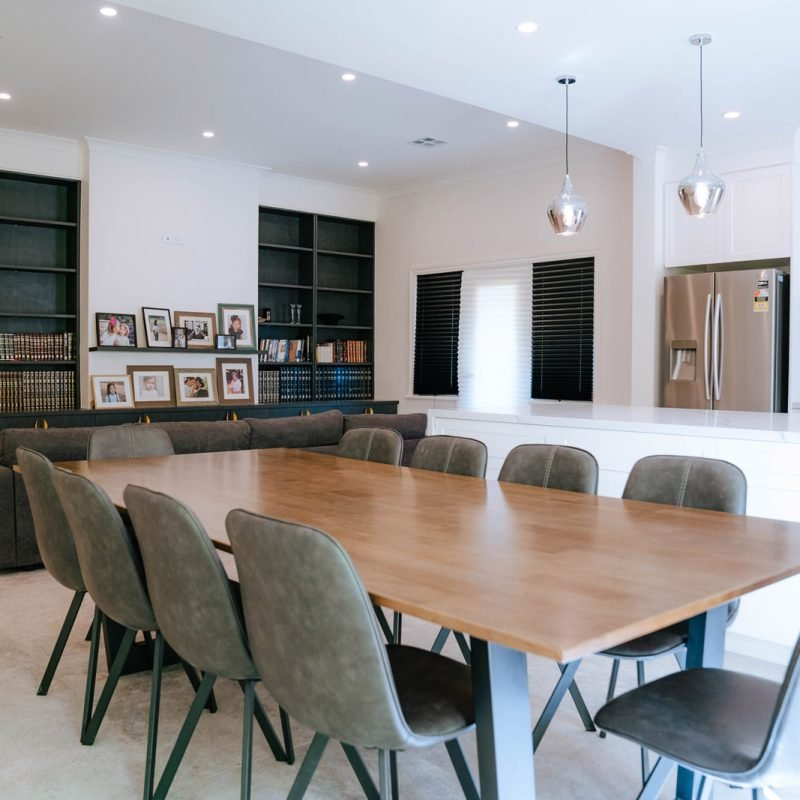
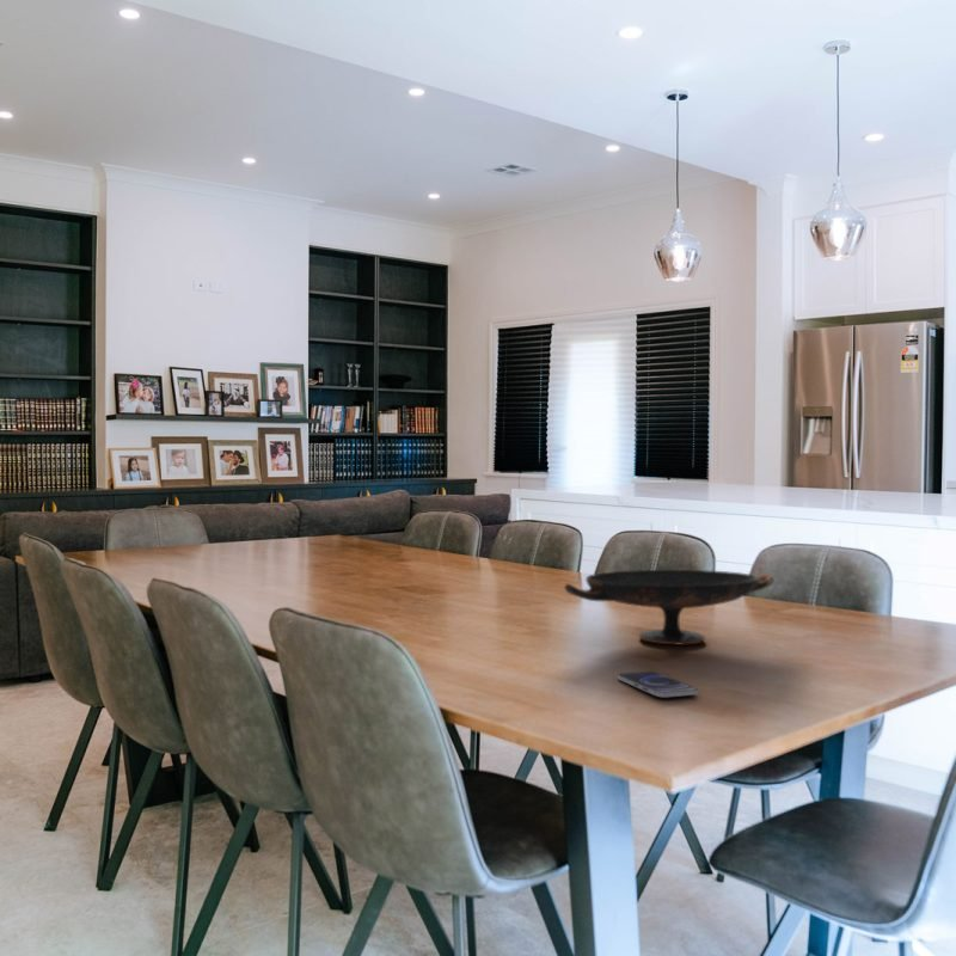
+ decorative bowl (670, 606)
+ smartphone (656, 684)
